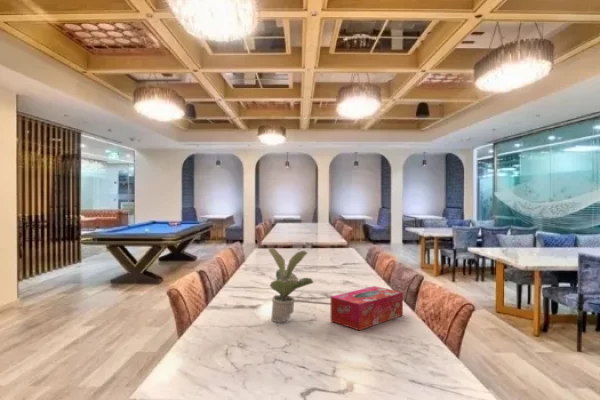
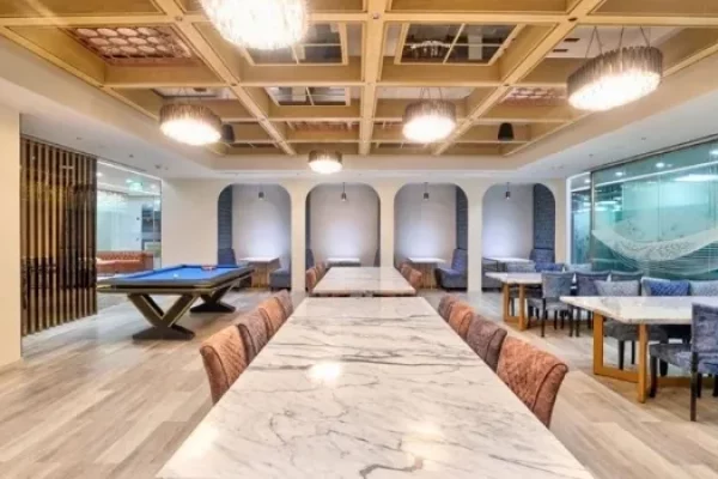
- potted plant (290, 284)
- tissue box (367, 306)
